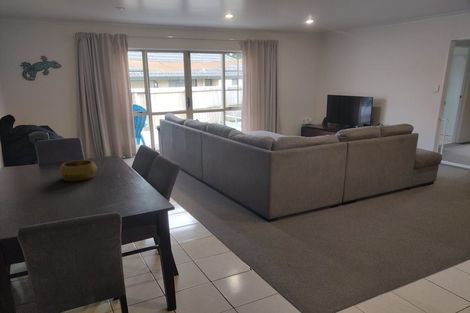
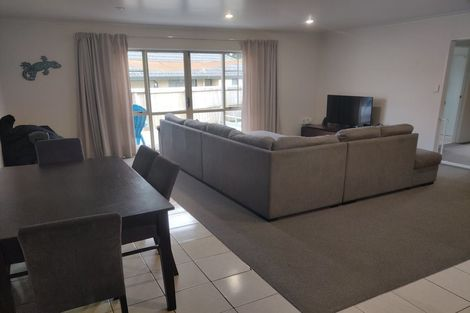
- decorative bowl (78, 170)
